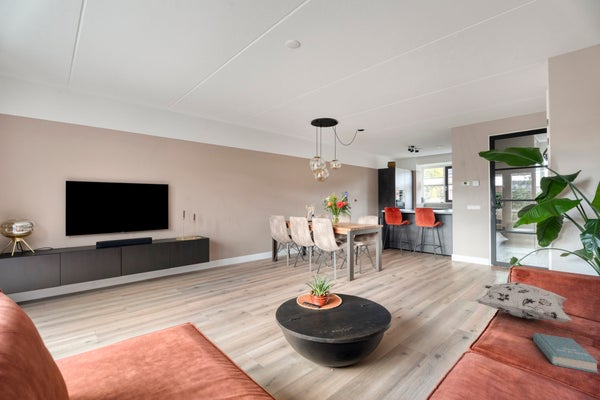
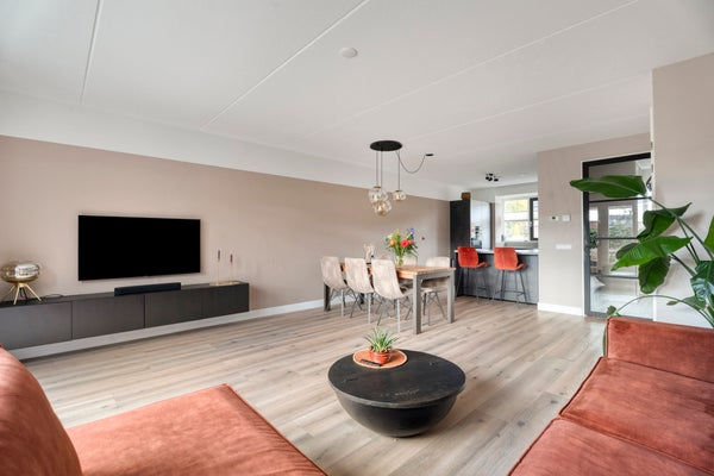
- decorative pillow (521, 299)
- book (562, 350)
